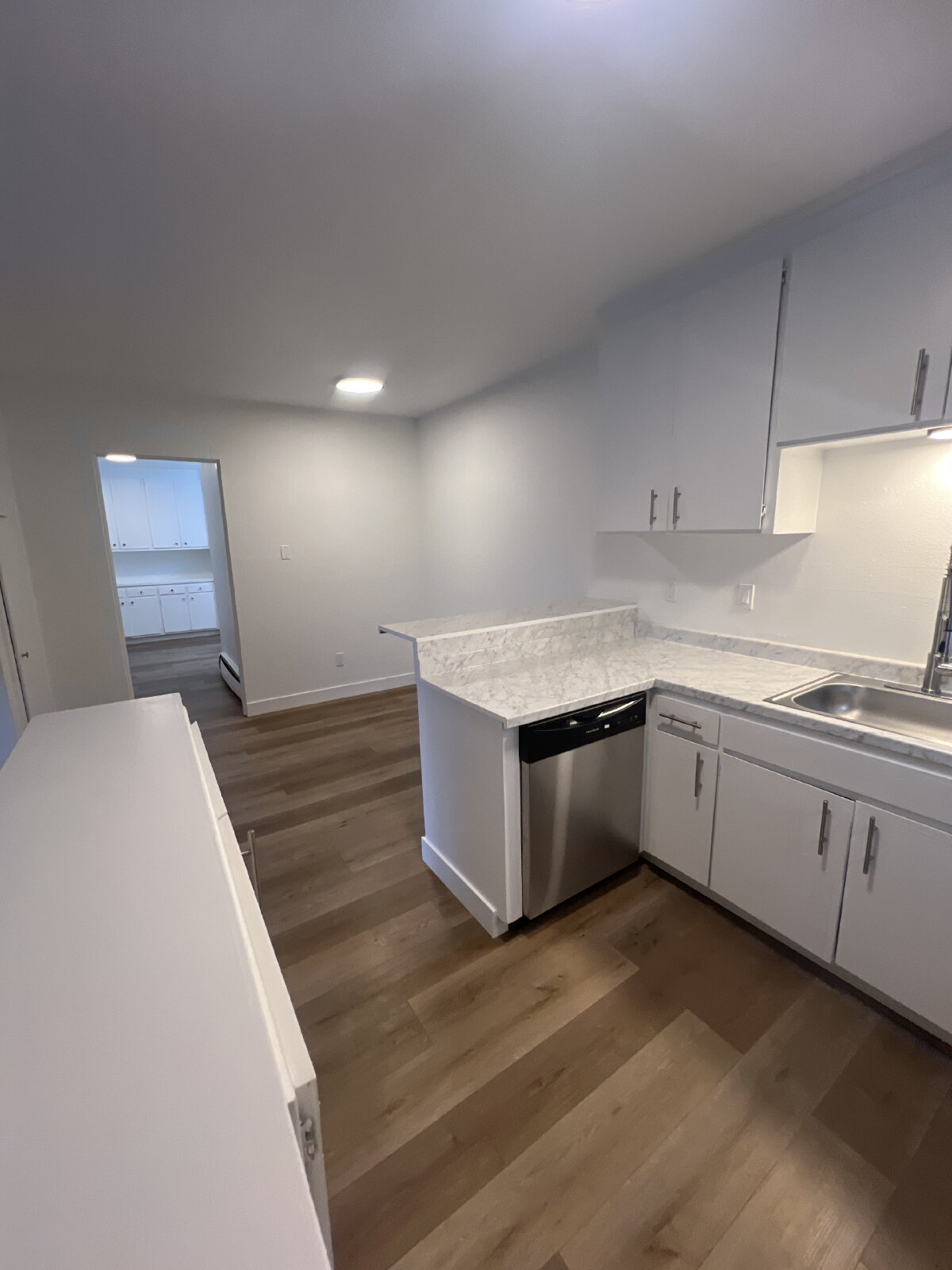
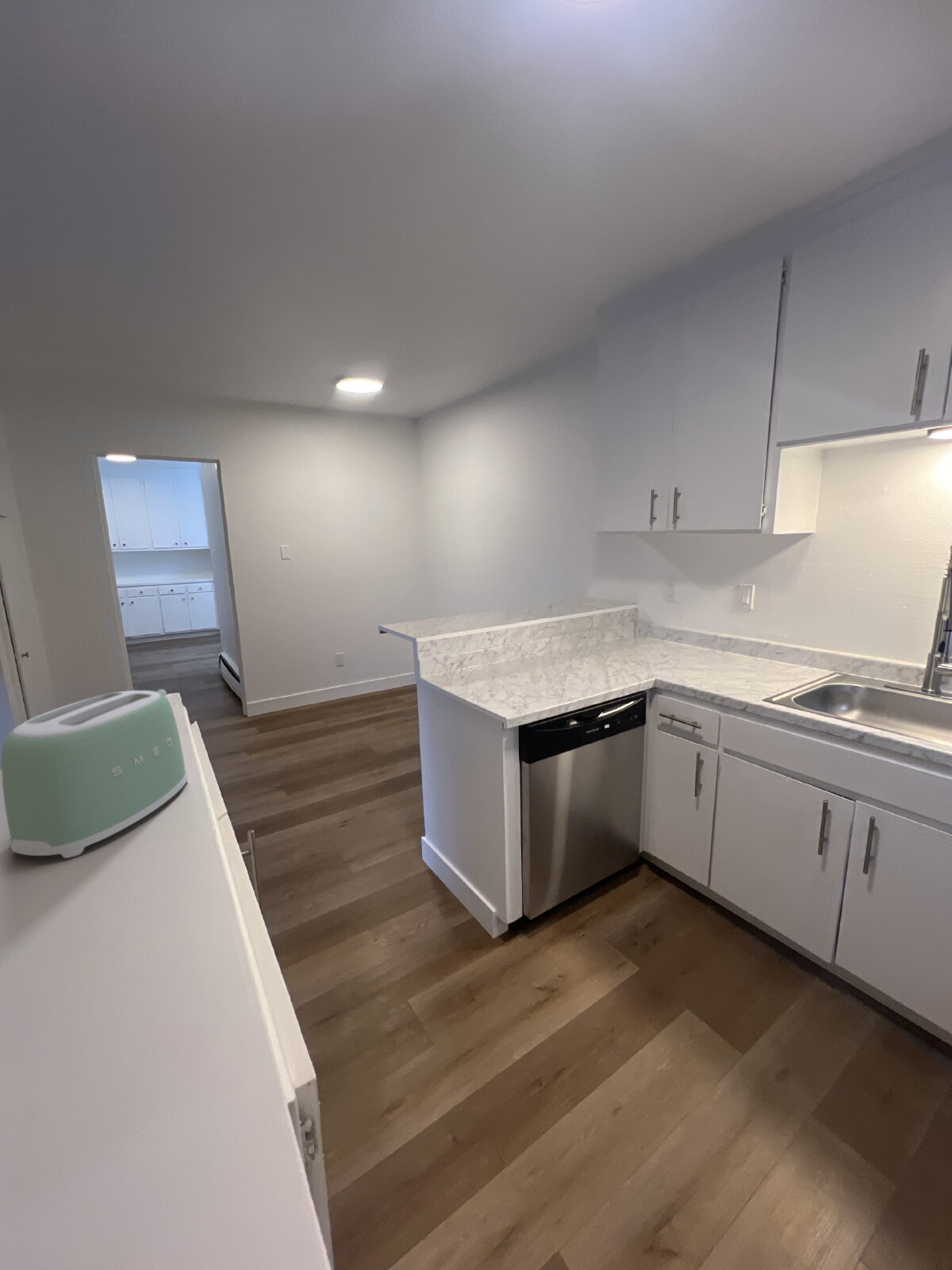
+ toaster (102, 760)
